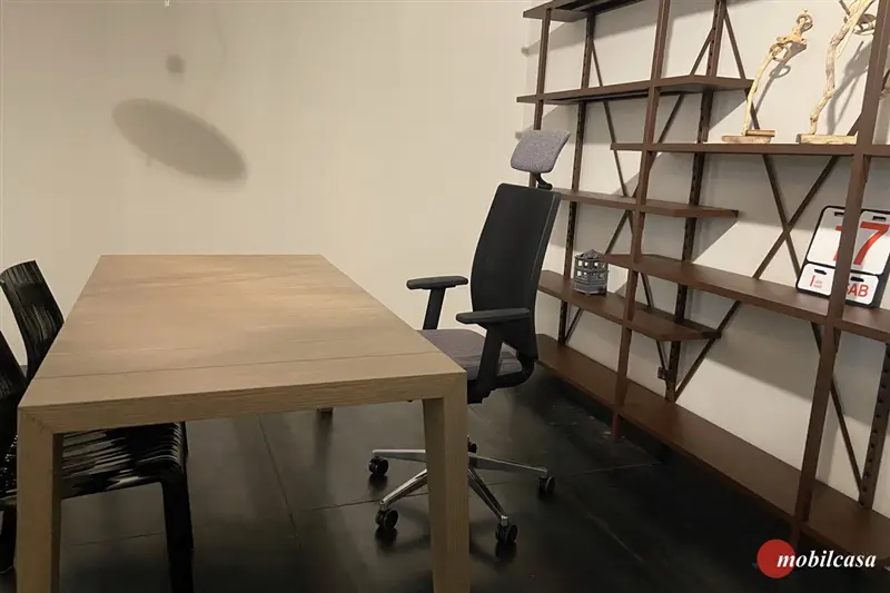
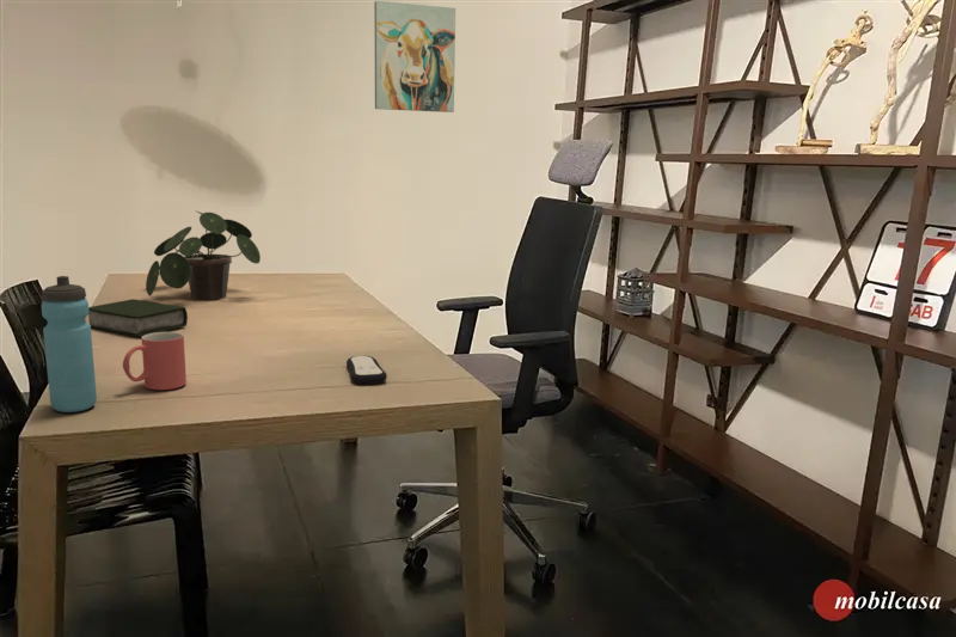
+ potted plant (202, 253)
+ wall art (415, 57)
+ remote control (364, 368)
+ water bottle (68, 342)
+ book (136, 317)
+ mug (154, 362)
